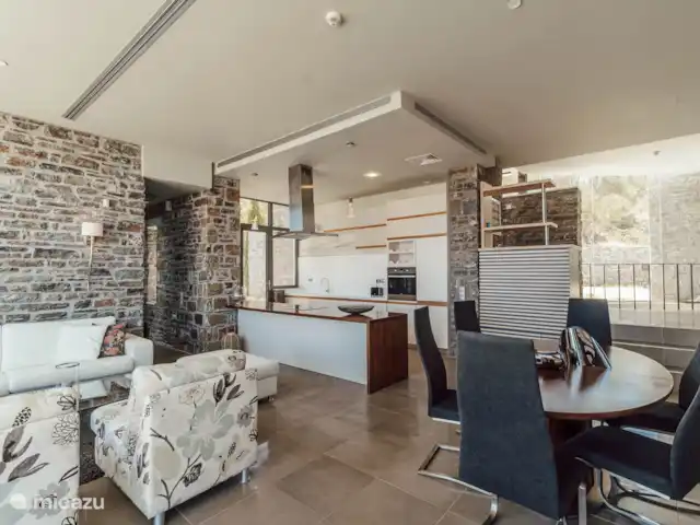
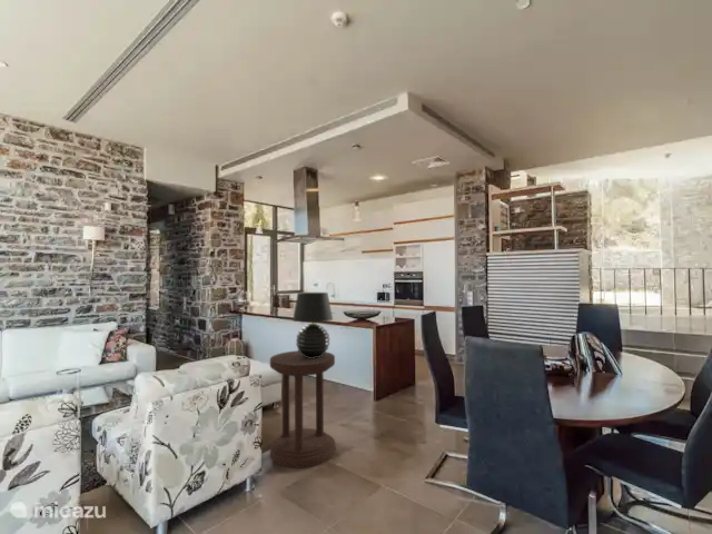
+ side table (301, 404)
+ table lamp (313, 324)
